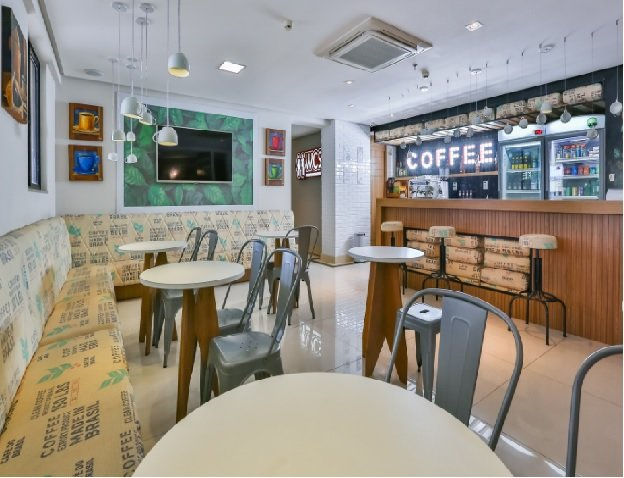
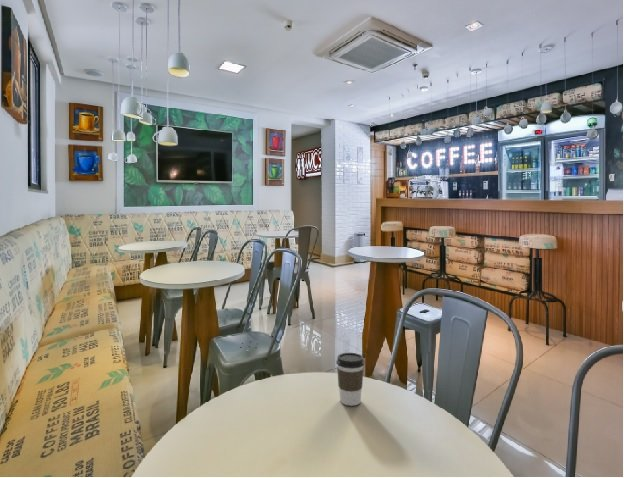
+ coffee cup (350, 378)
